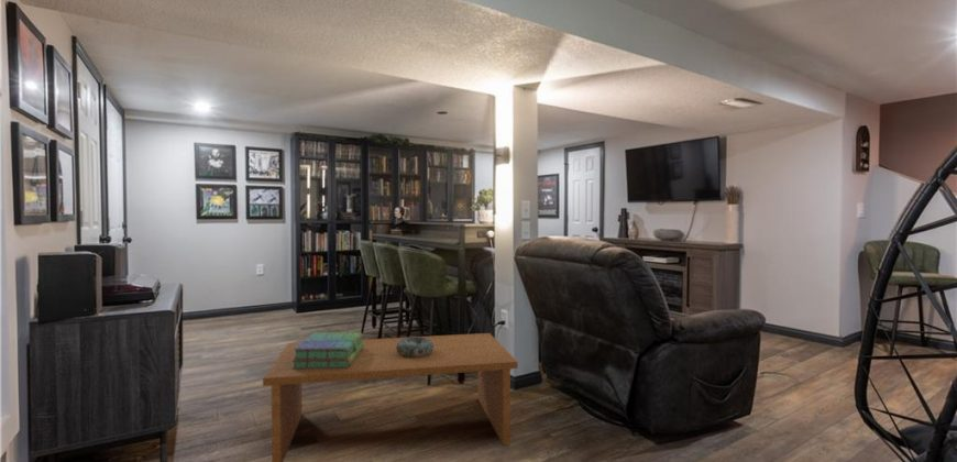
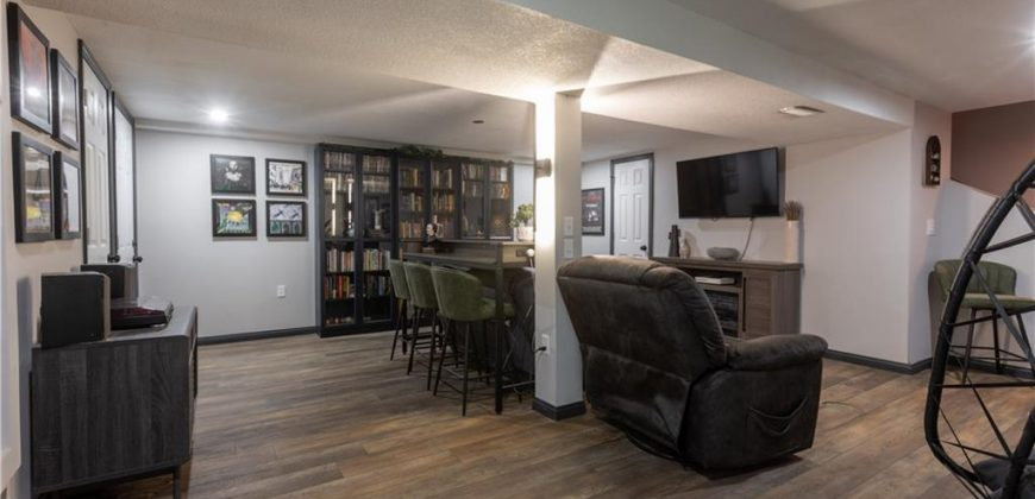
- decorative bowl (415, 346)
- coffee table (395, 376)
- stack of books (330, 348)
